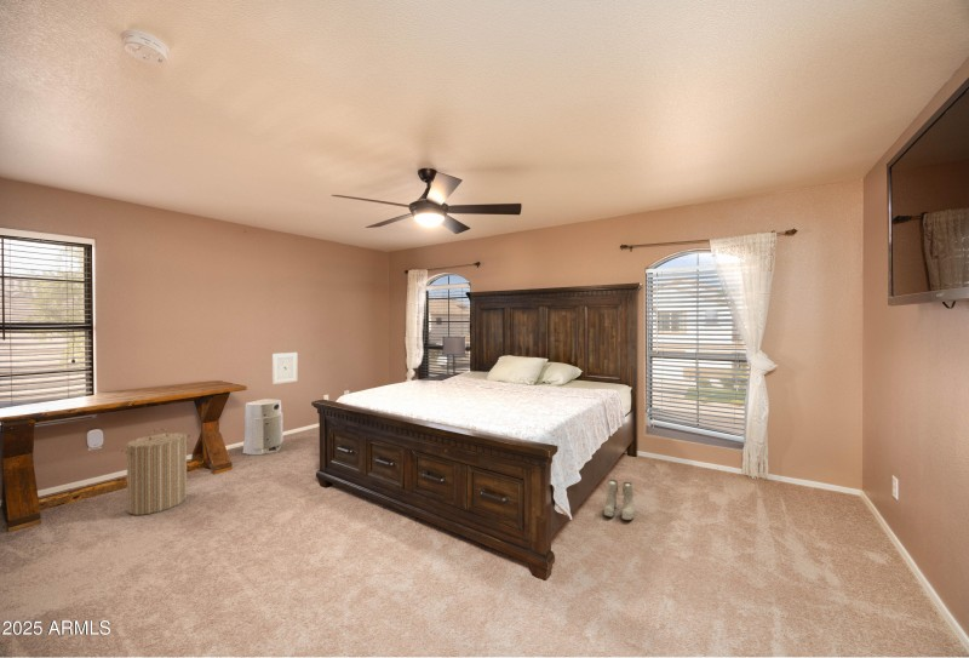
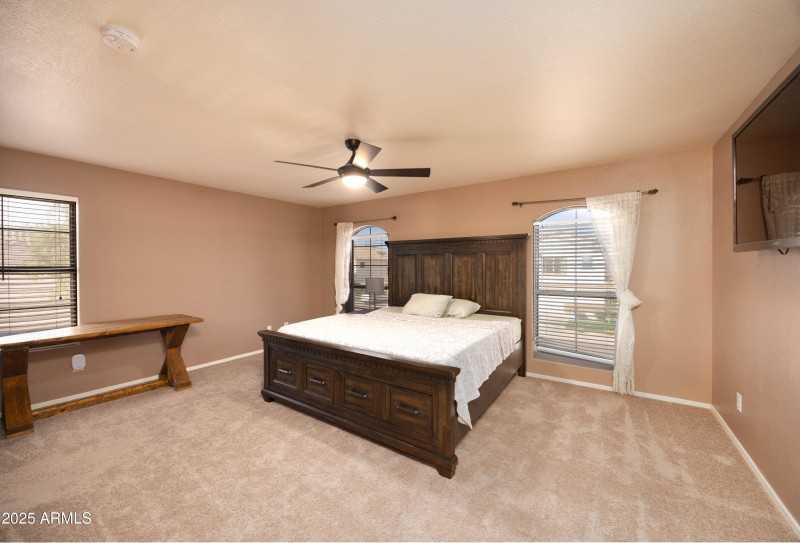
- air purifier (264, 425)
- boots (615, 498)
- wall art (285, 367)
- laundry hamper (157, 465)
